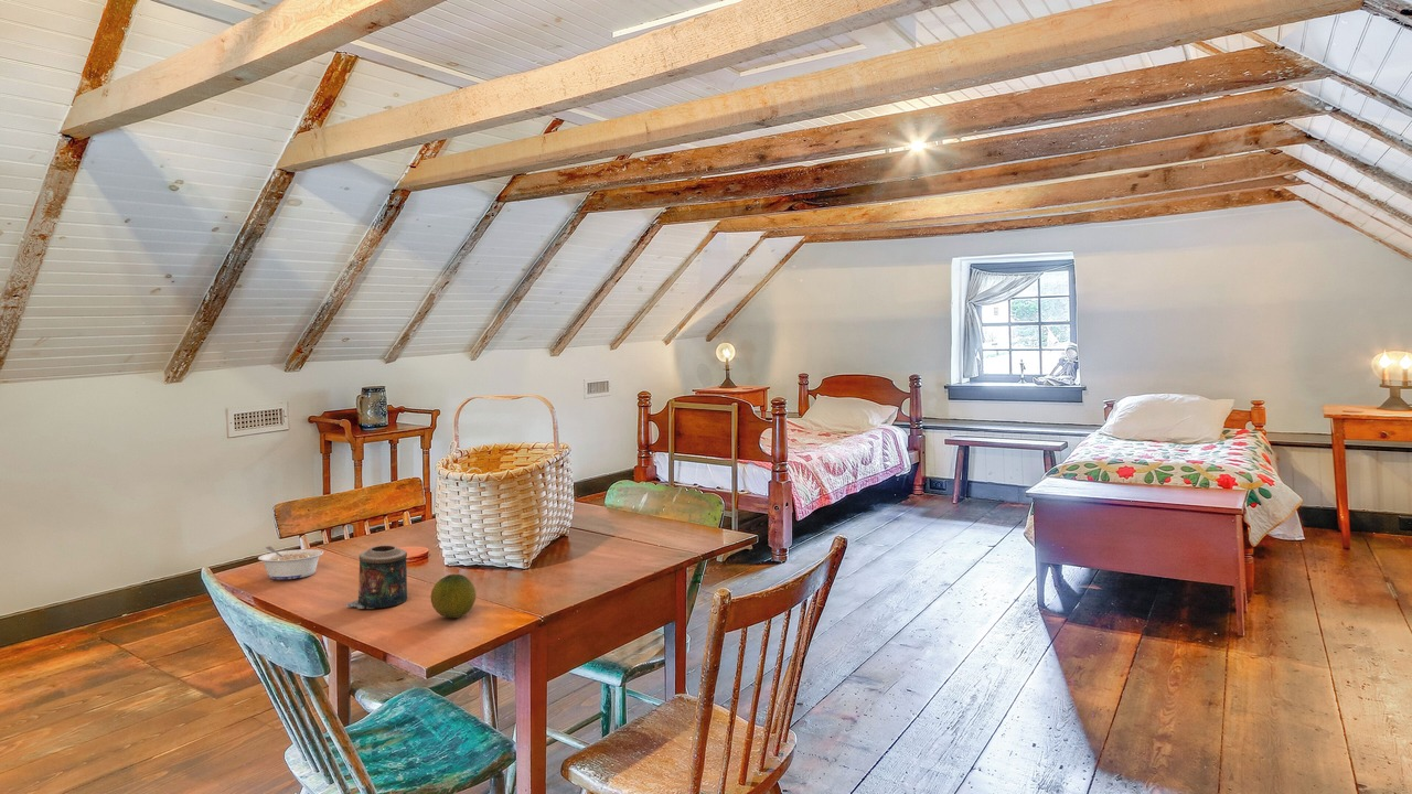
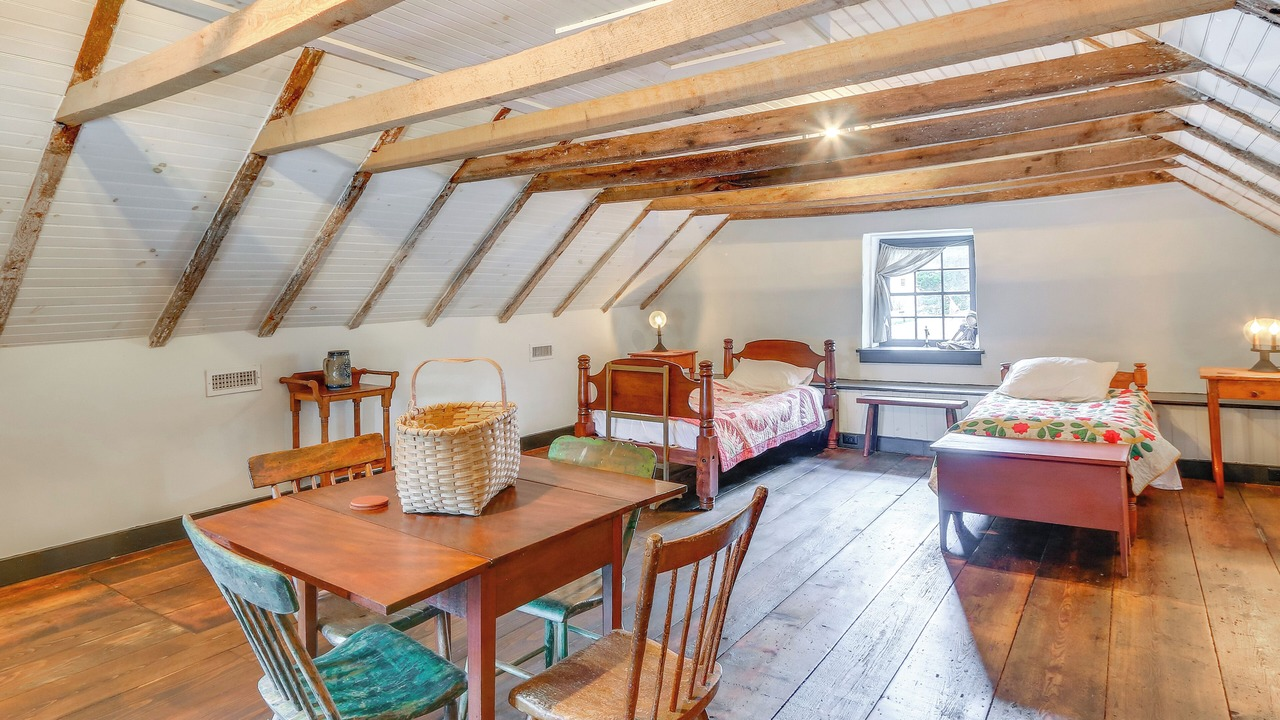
- candle (375, 575)
- legume (289, 562)
- fruit (452, 596)
